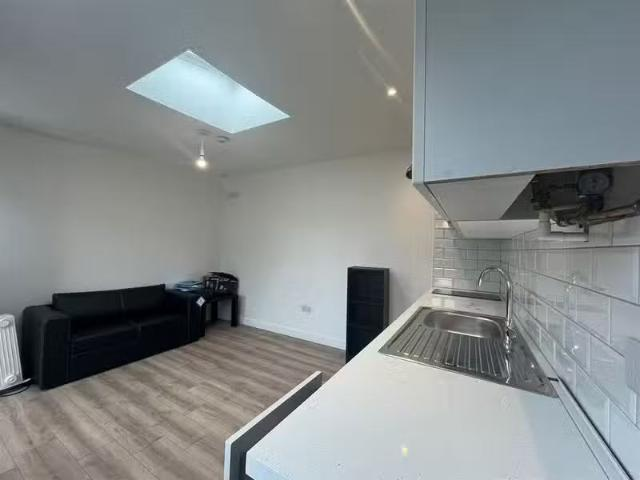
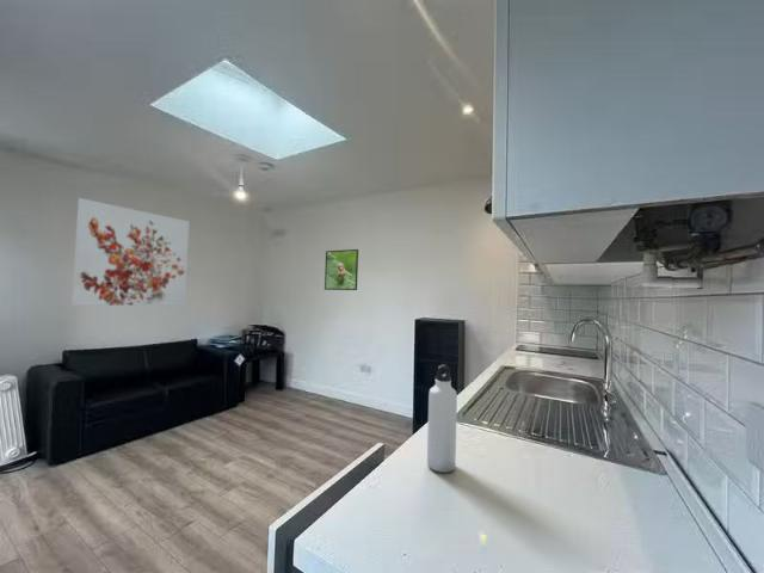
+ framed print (340, 270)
+ water bottle (442, 414)
+ wall art (137, 258)
